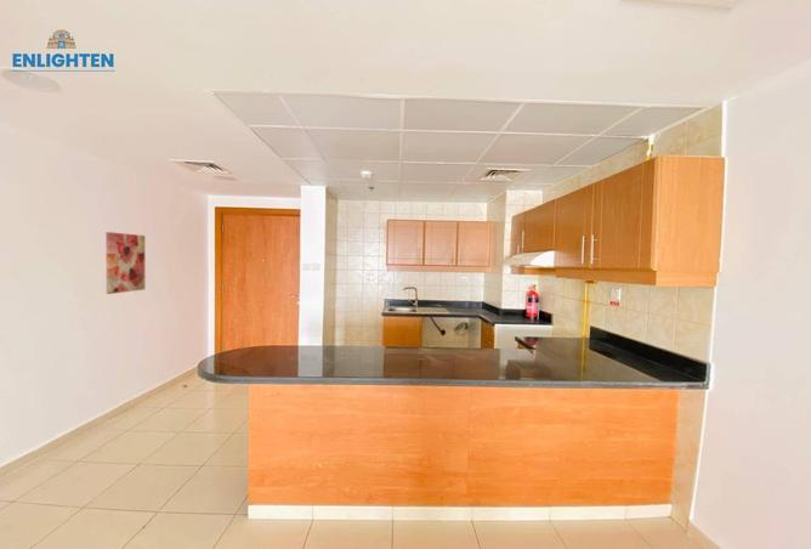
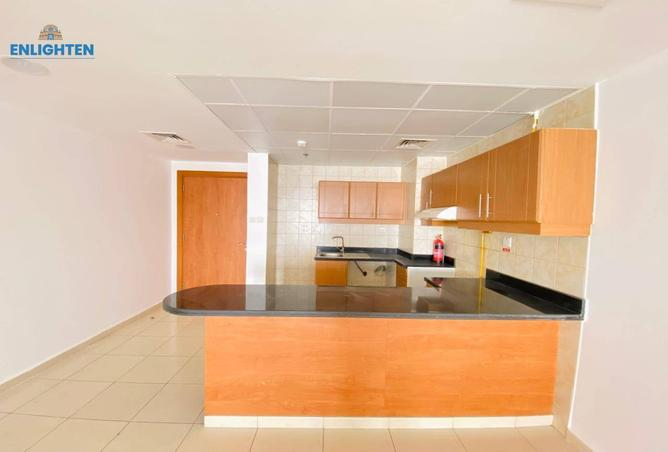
- wall art (126, 262)
